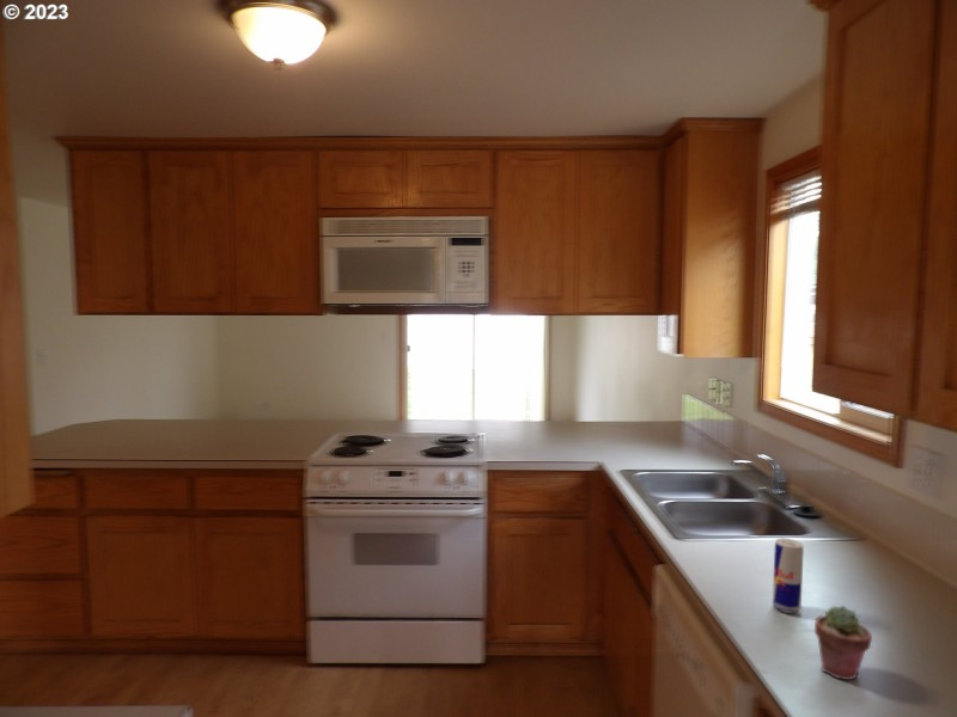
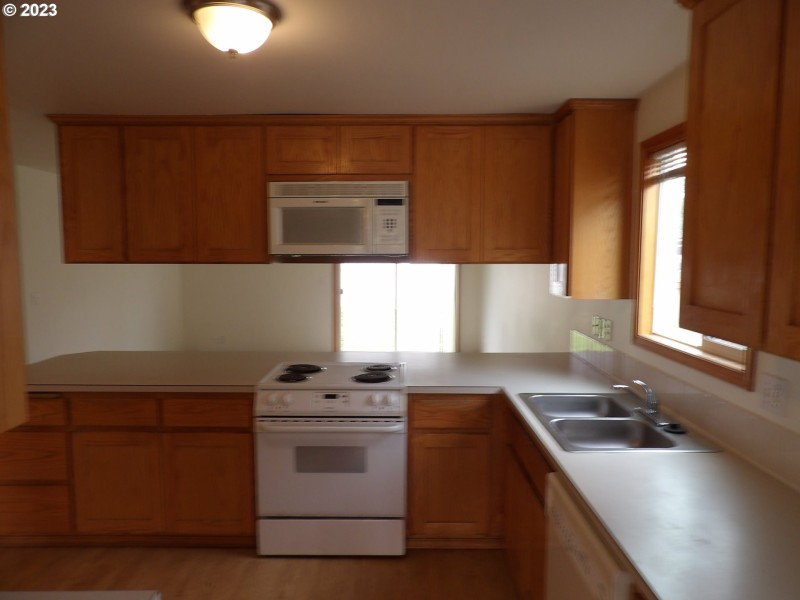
- potted succulent (841, 639)
- beverage can (787, 575)
